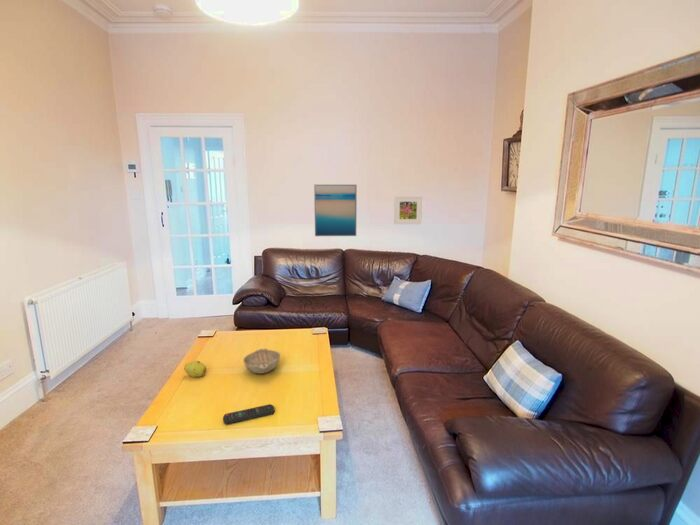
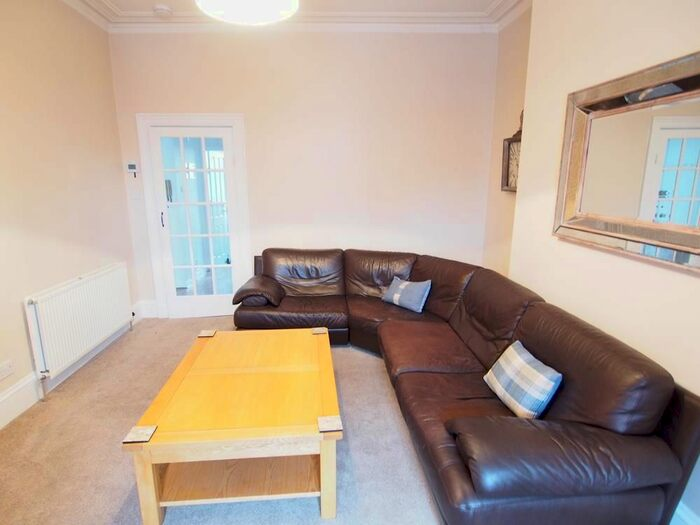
- remote control (249, 413)
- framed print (408, 210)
- wall art (335, 210)
- decorative bowl (262, 363)
- fruit (194, 368)
